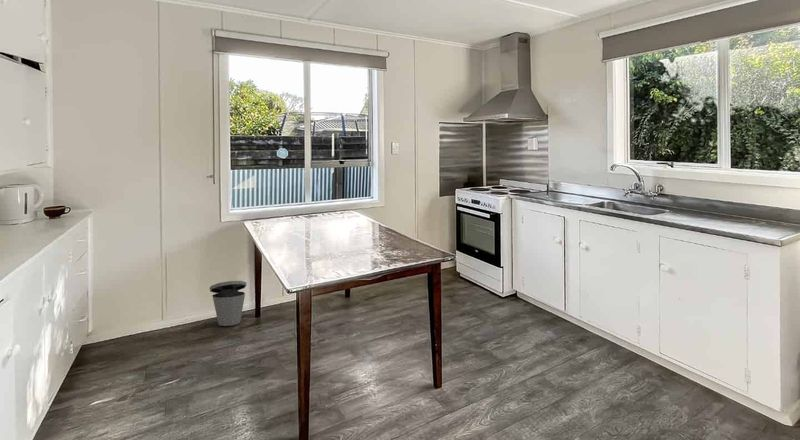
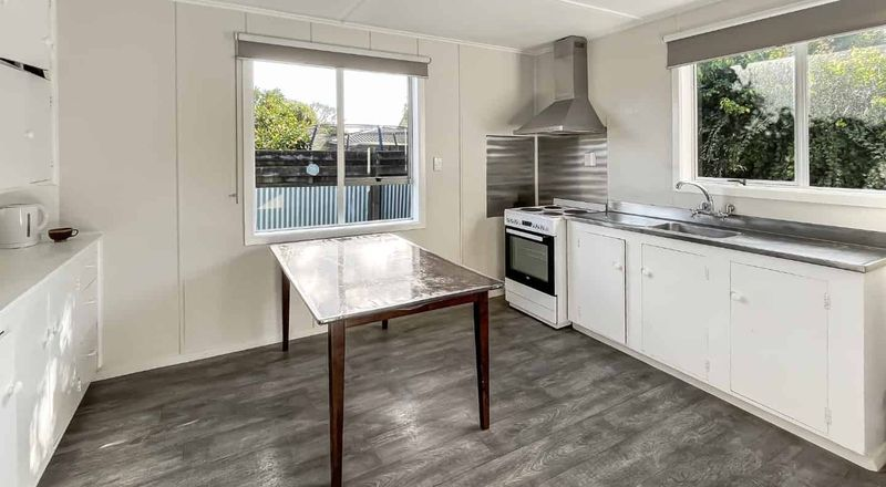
- trash can (228, 300)
